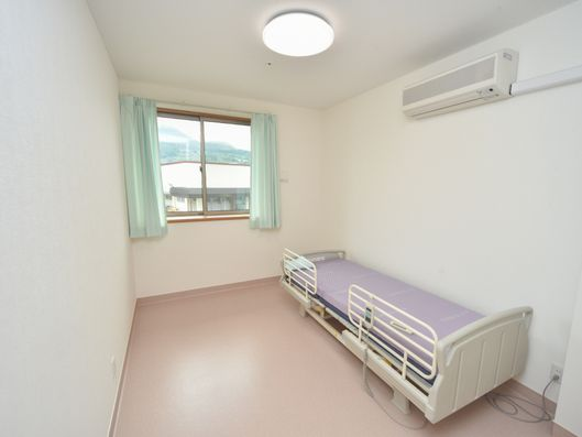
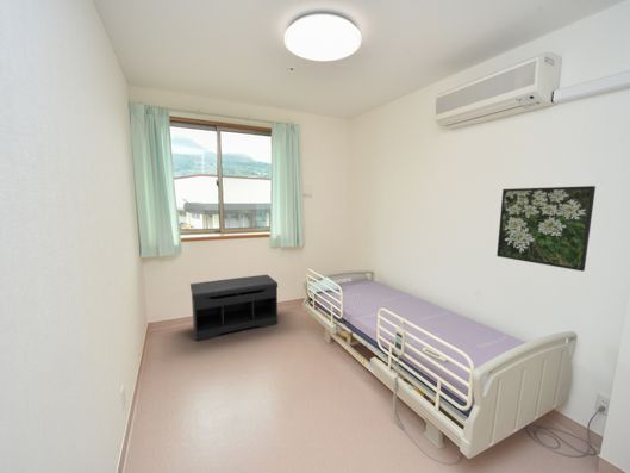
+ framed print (539, 225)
+ bench (235, 304)
